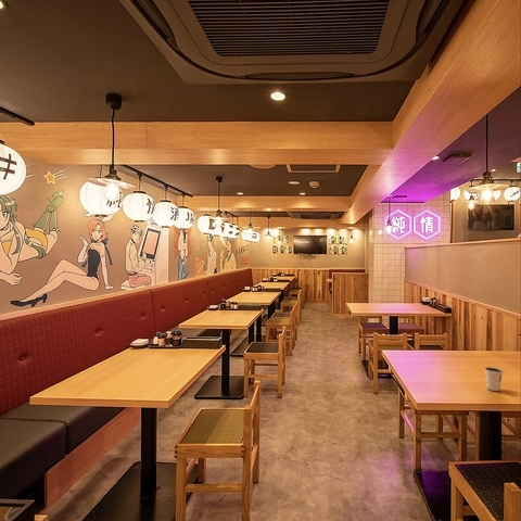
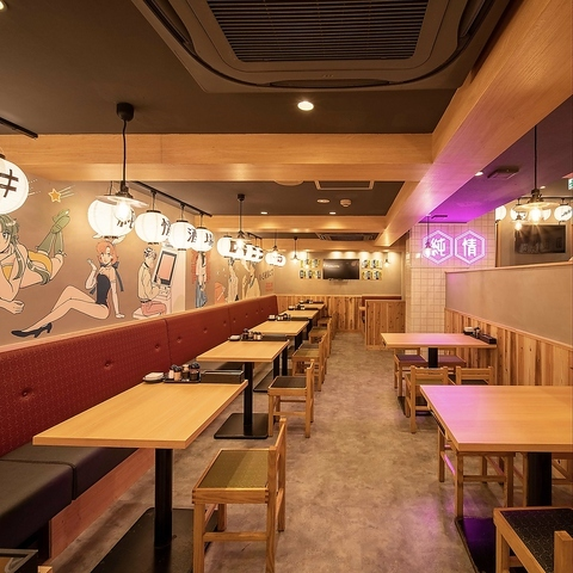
- dixie cup (493, 379)
